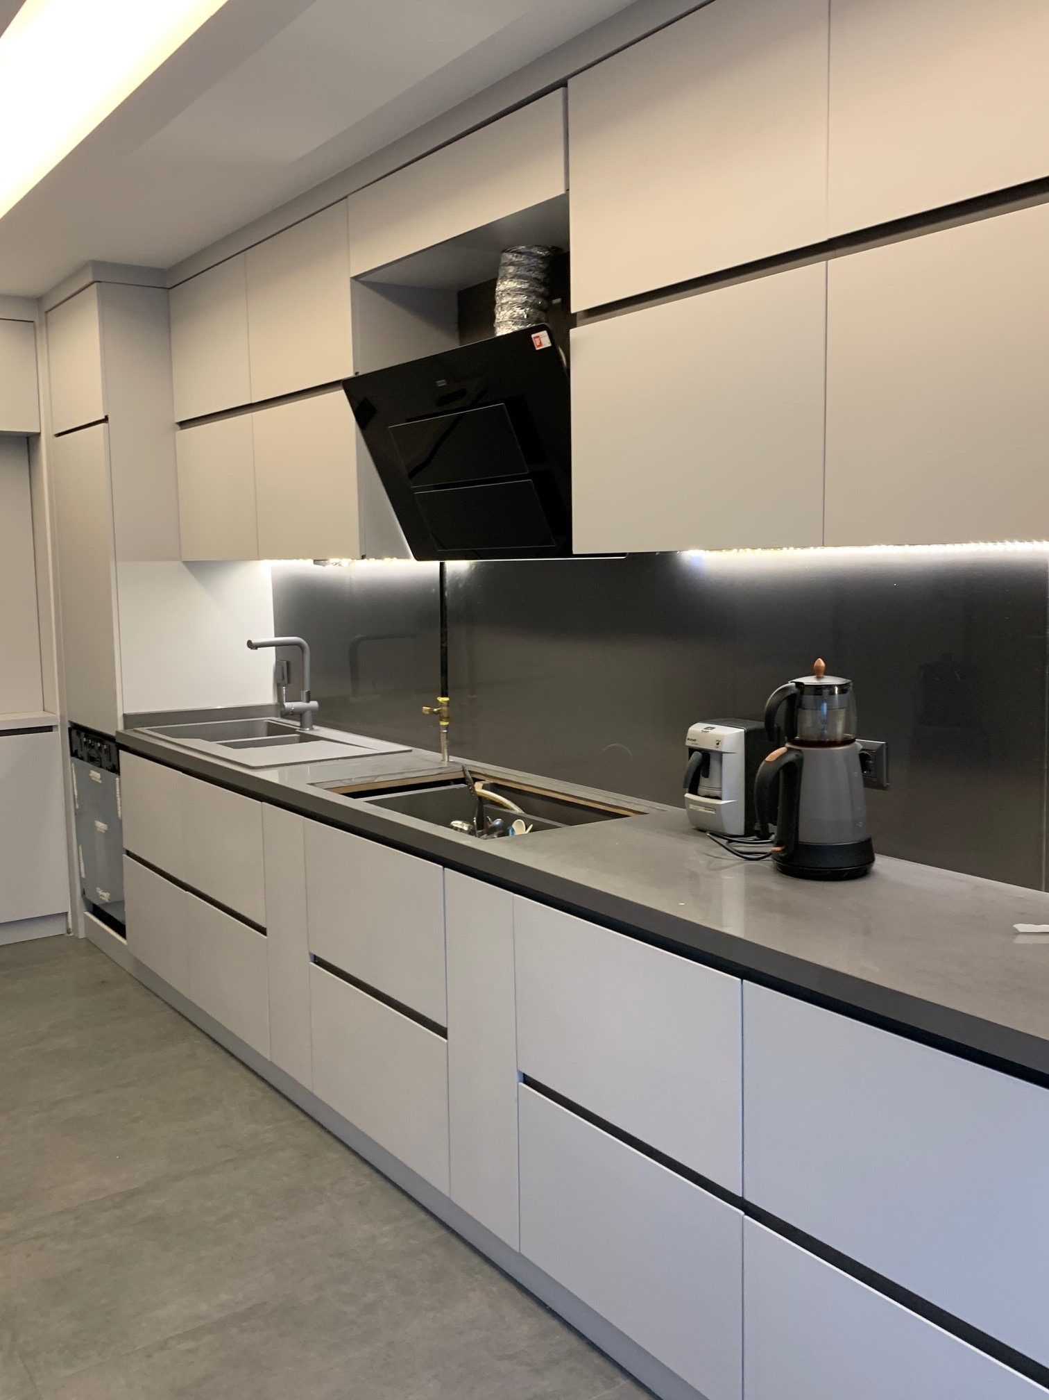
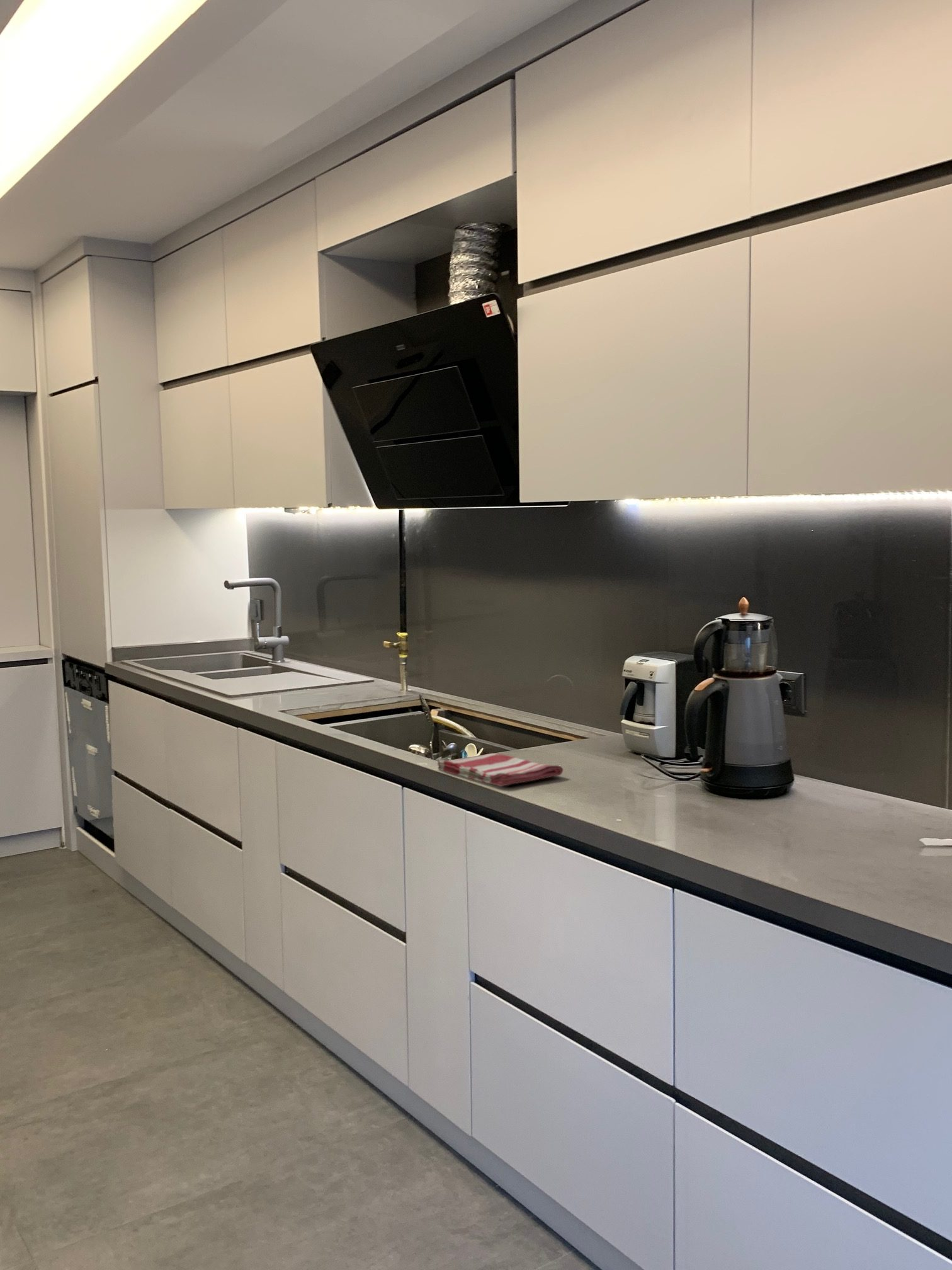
+ dish towel (498, 767)
